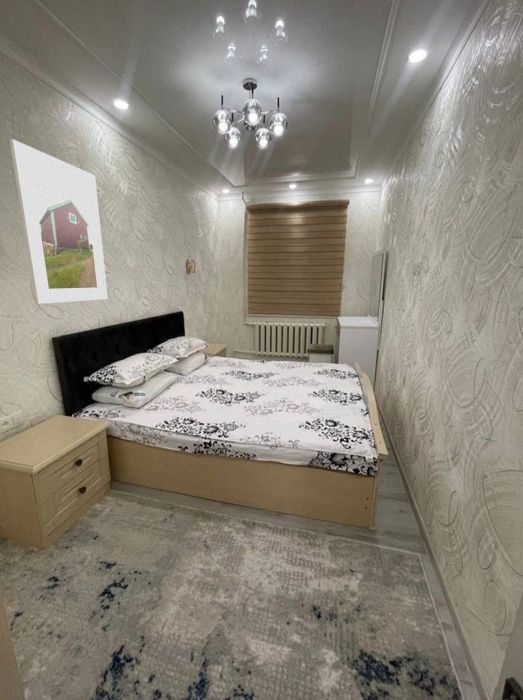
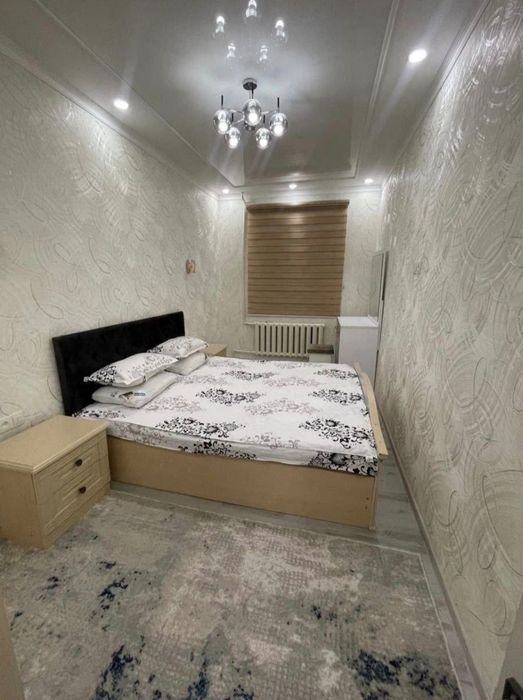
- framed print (67, 234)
